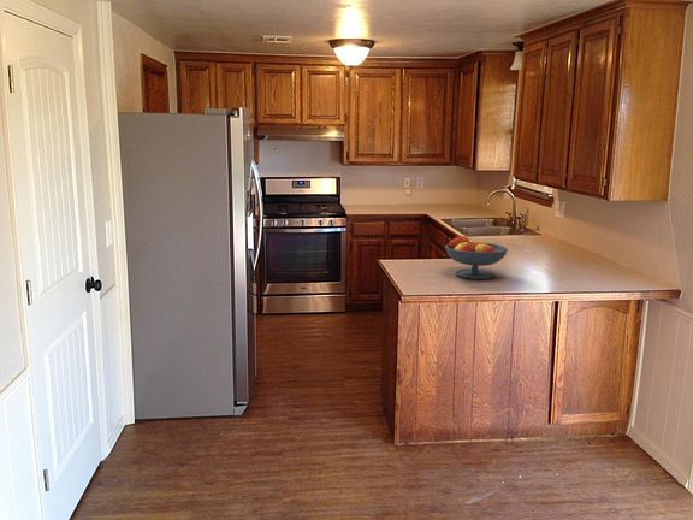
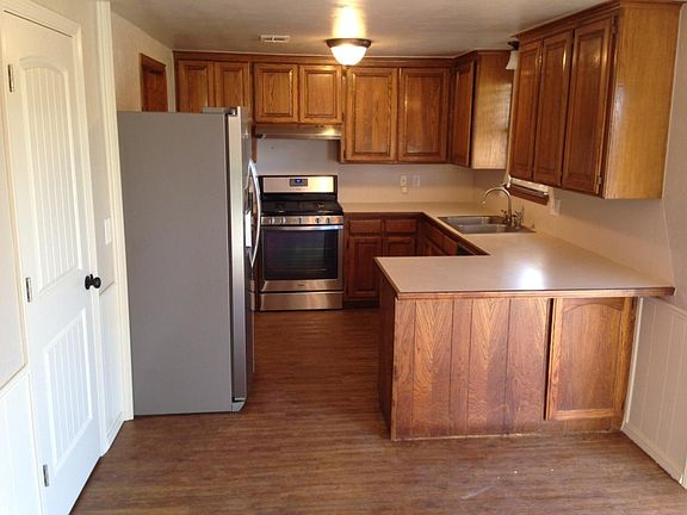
- fruit bowl (475, 255)
